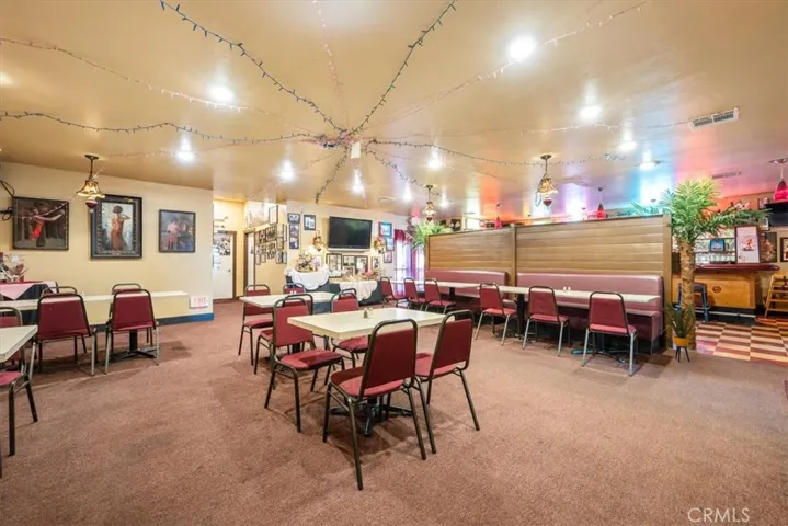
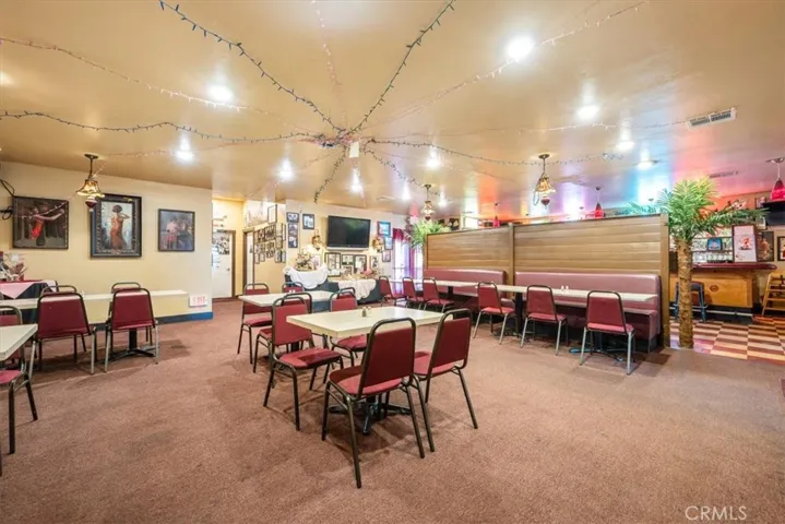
- house plant (675, 330)
